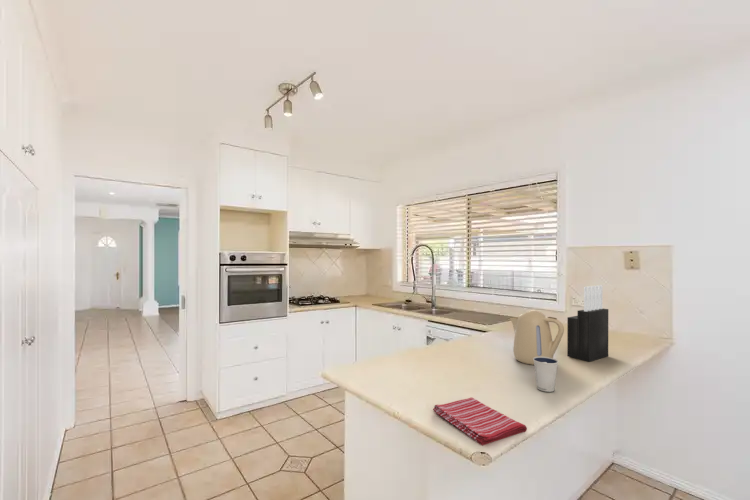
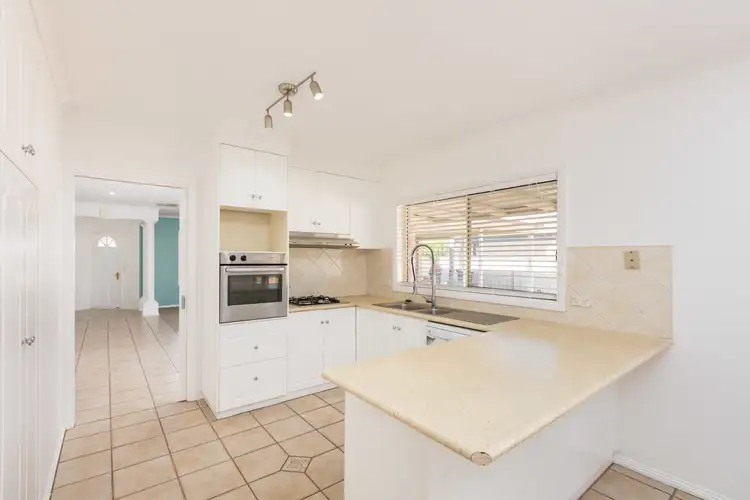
- dish towel (477, 417)
- dixie cup (545, 374)
- kettle (535, 335)
- knife block (585, 320)
